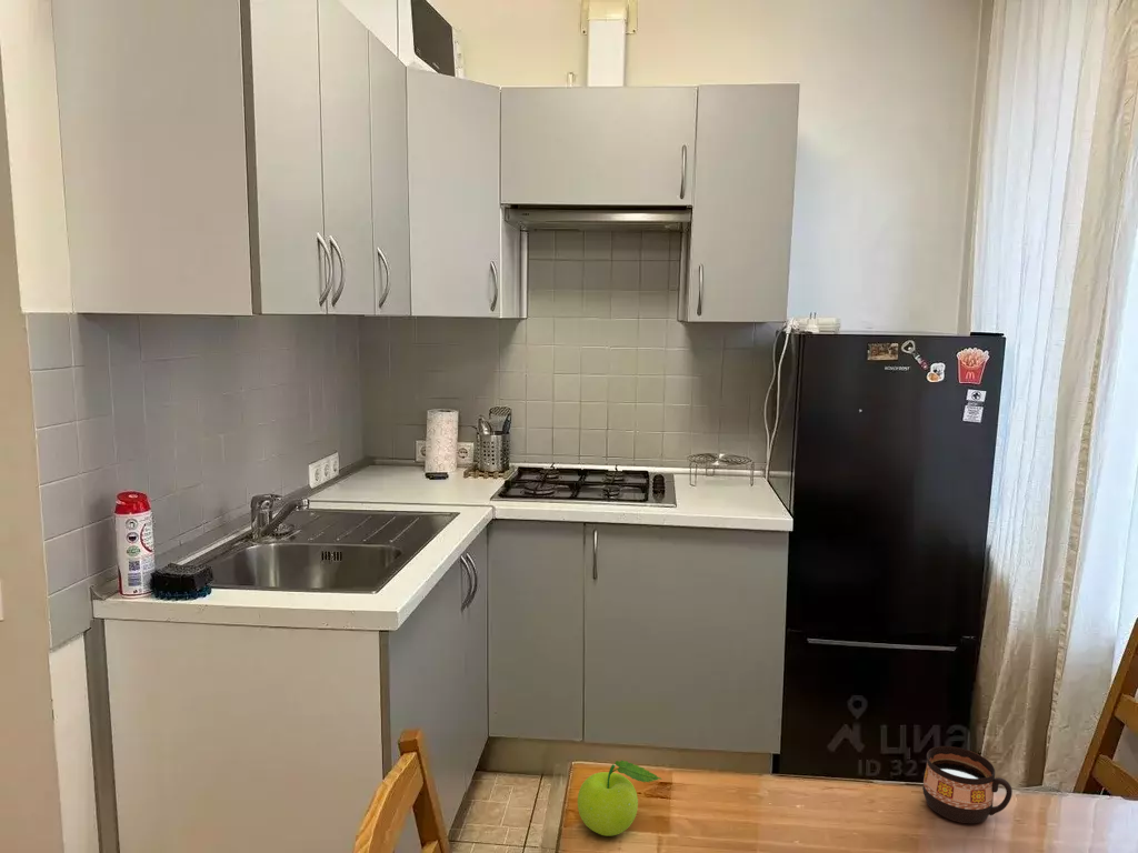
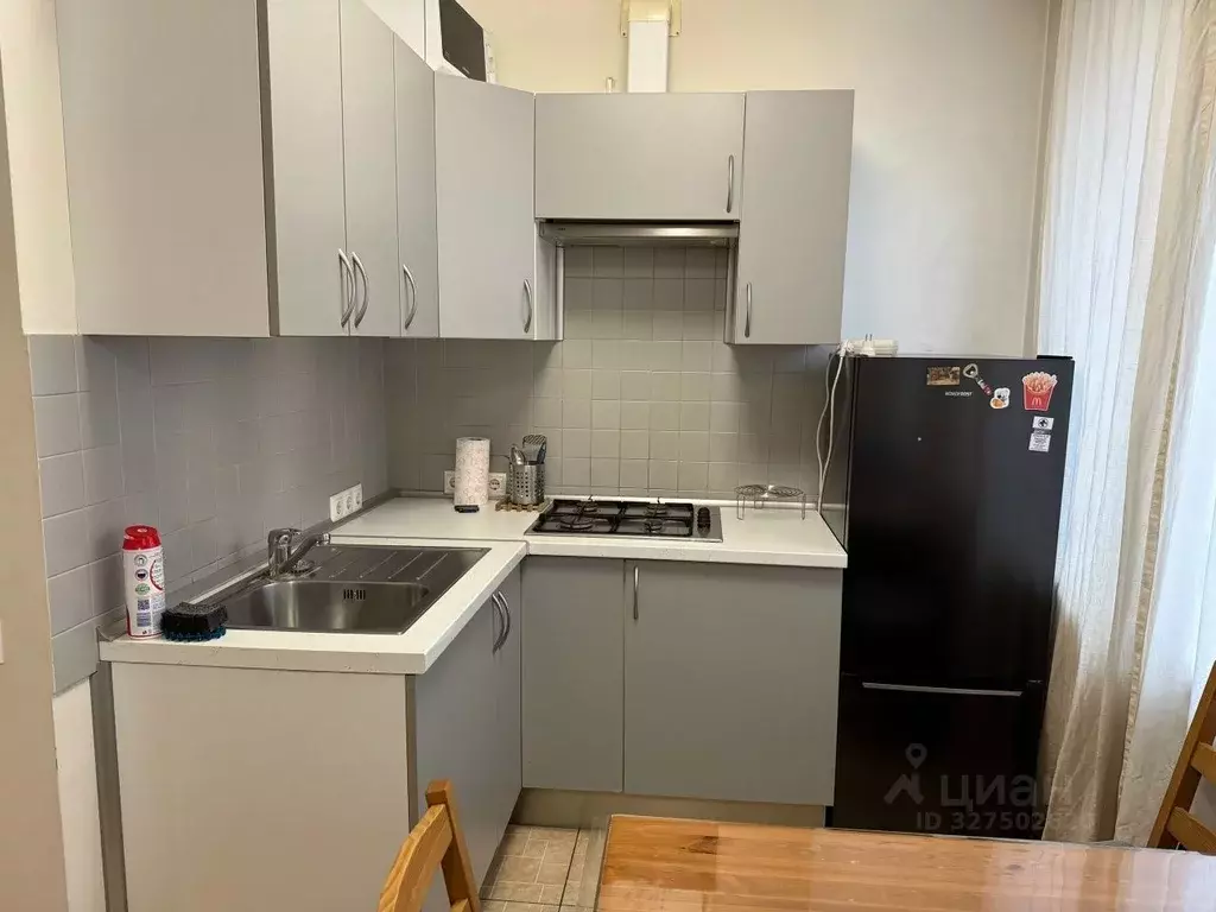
- cup (960, 787)
- fruit (619, 796)
